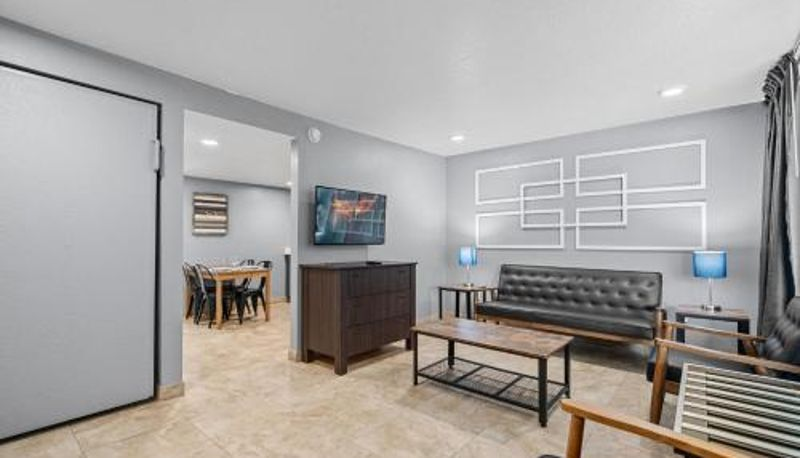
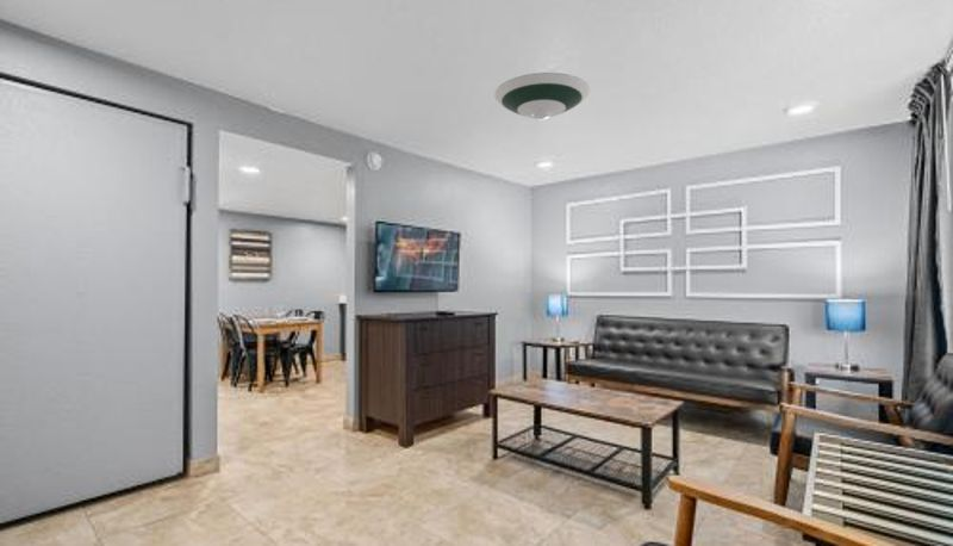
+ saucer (541, 105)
